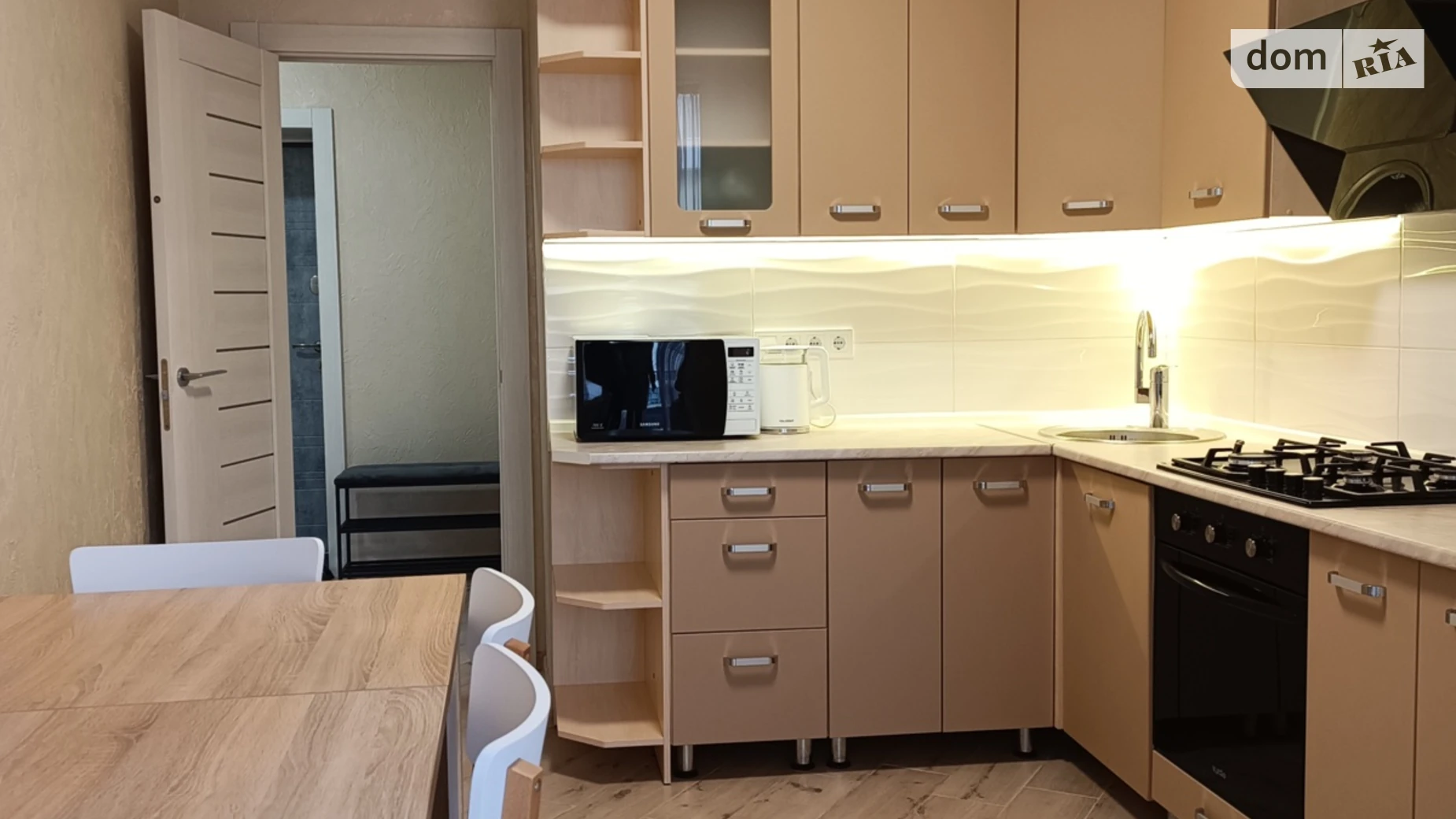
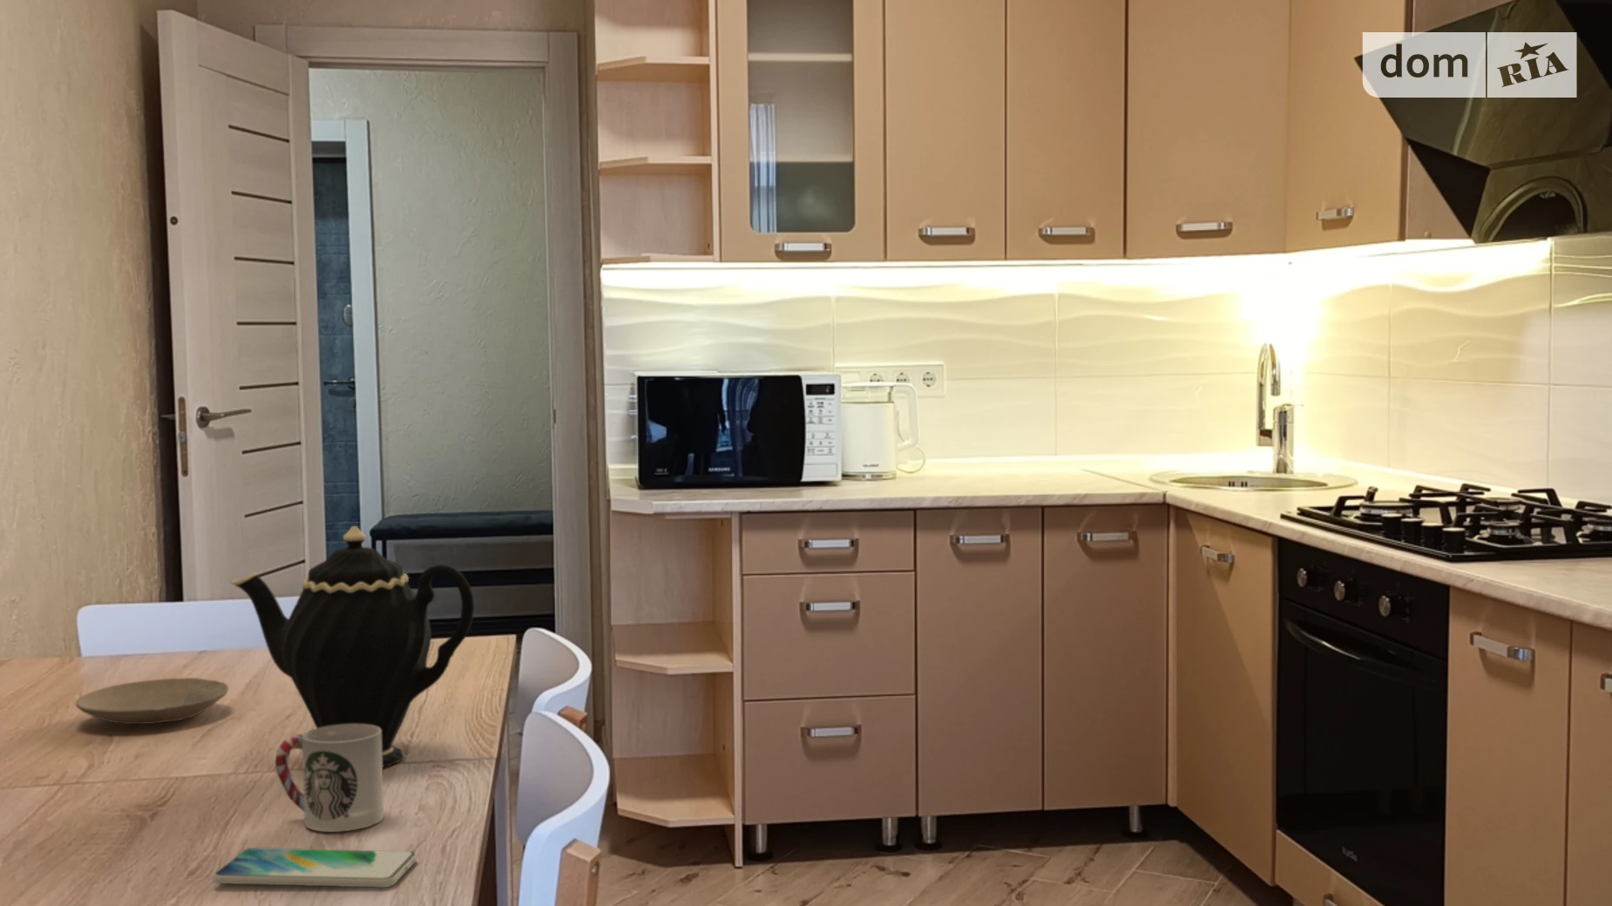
+ plate (154, 704)
+ smartphone (317, 867)
+ teapot (353, 643)
+ cup (327, 775)
